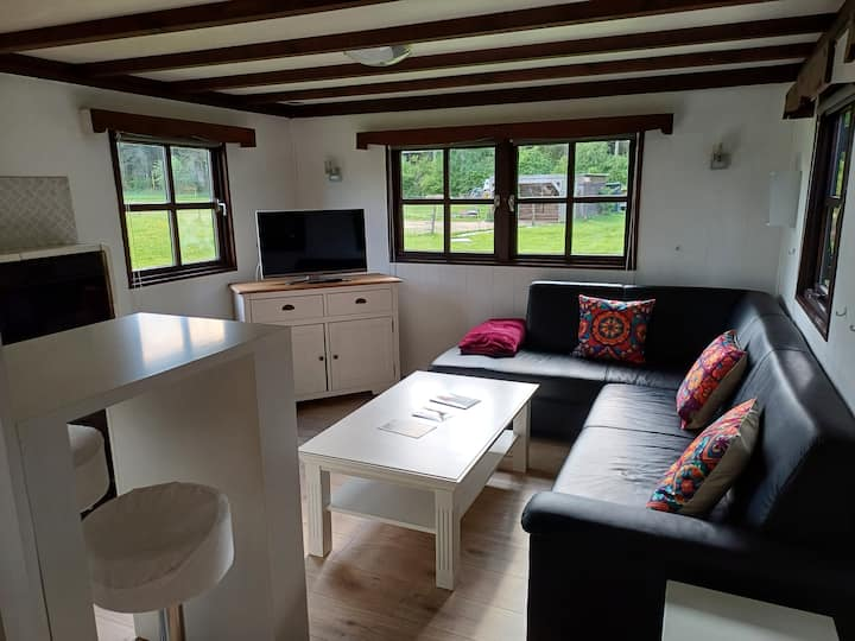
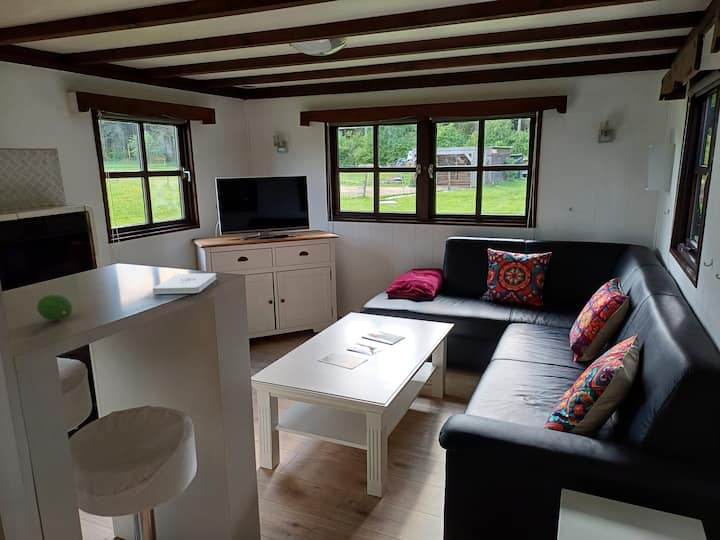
+ fruit (55, 307)
+ notepad (187, 282)
